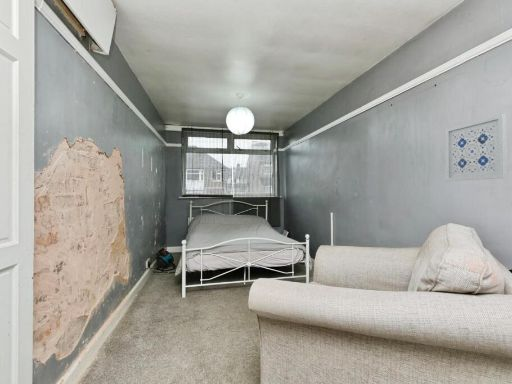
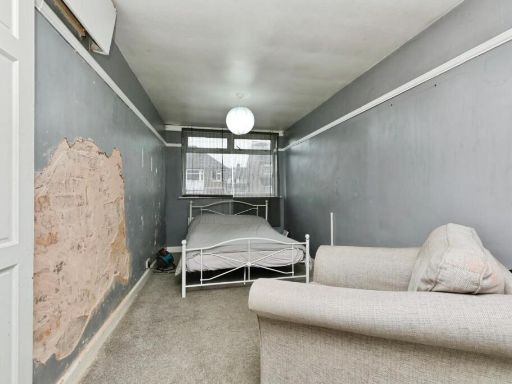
- wall art (472, 151)
